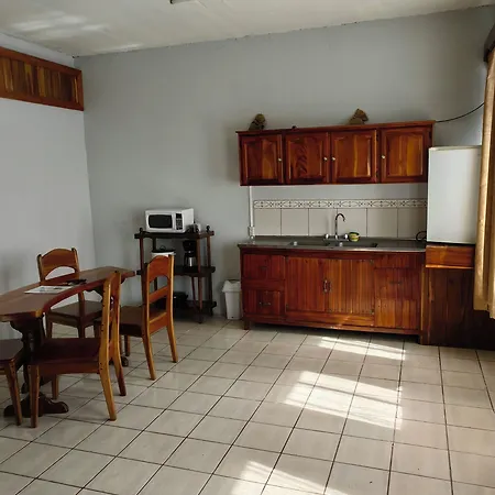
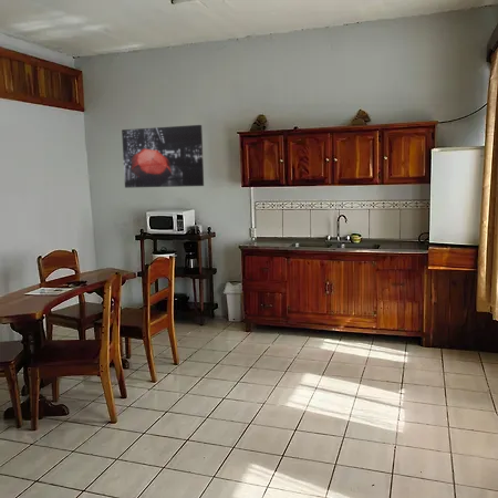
+ wall art (162, 157)
